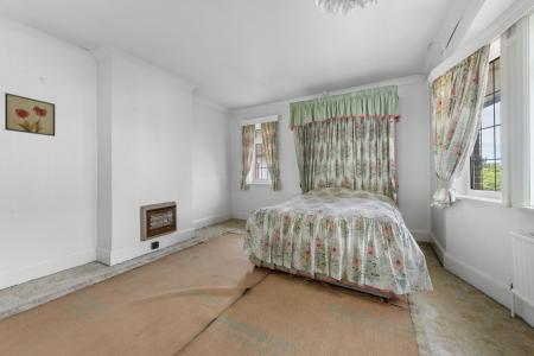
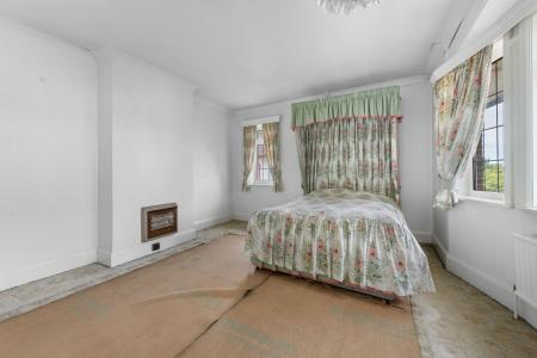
- wall art (31, 115)
